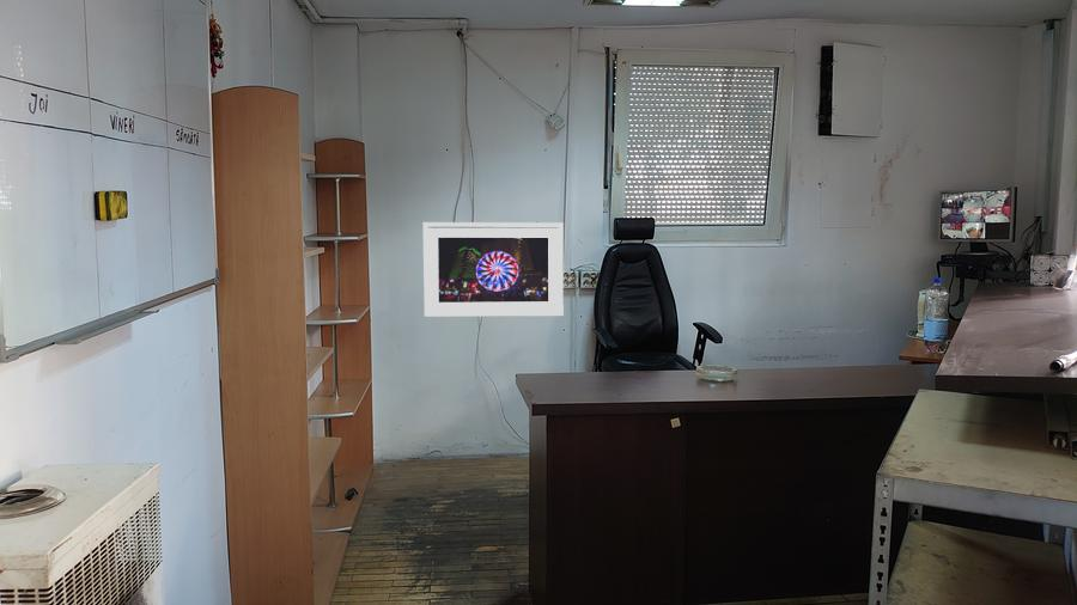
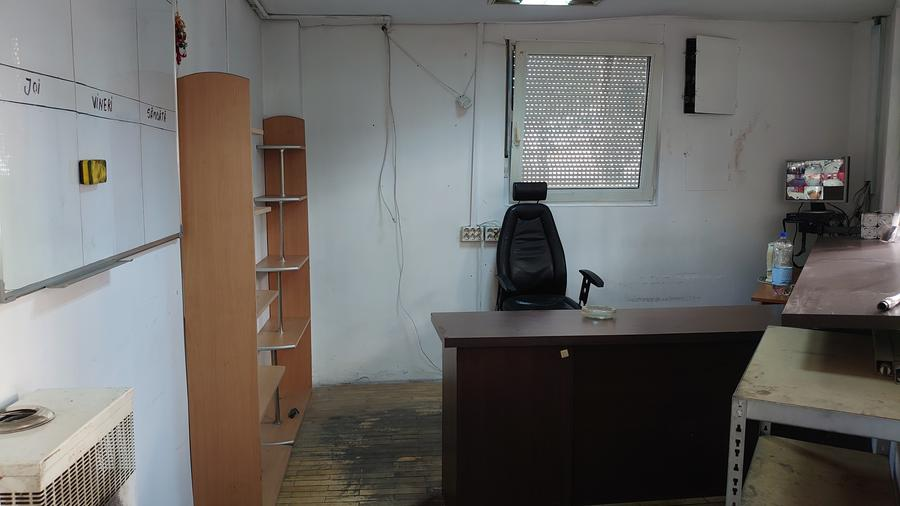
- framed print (493, 269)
